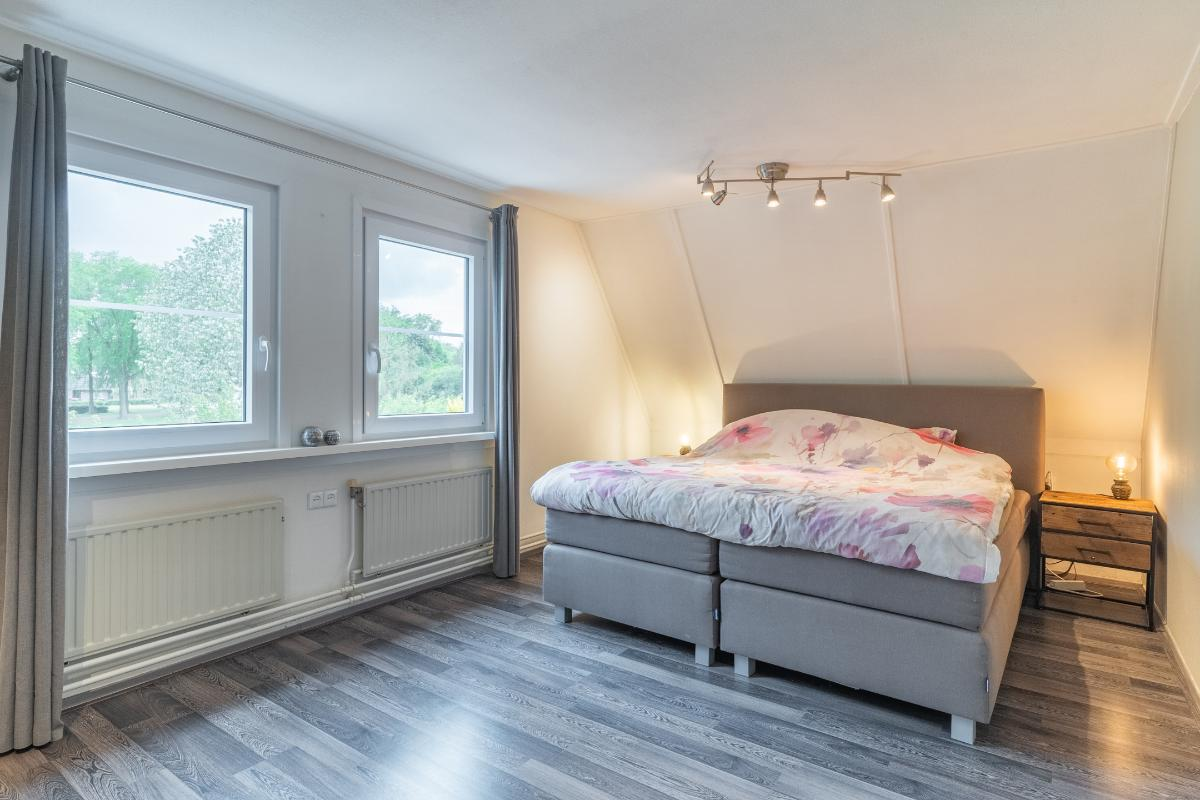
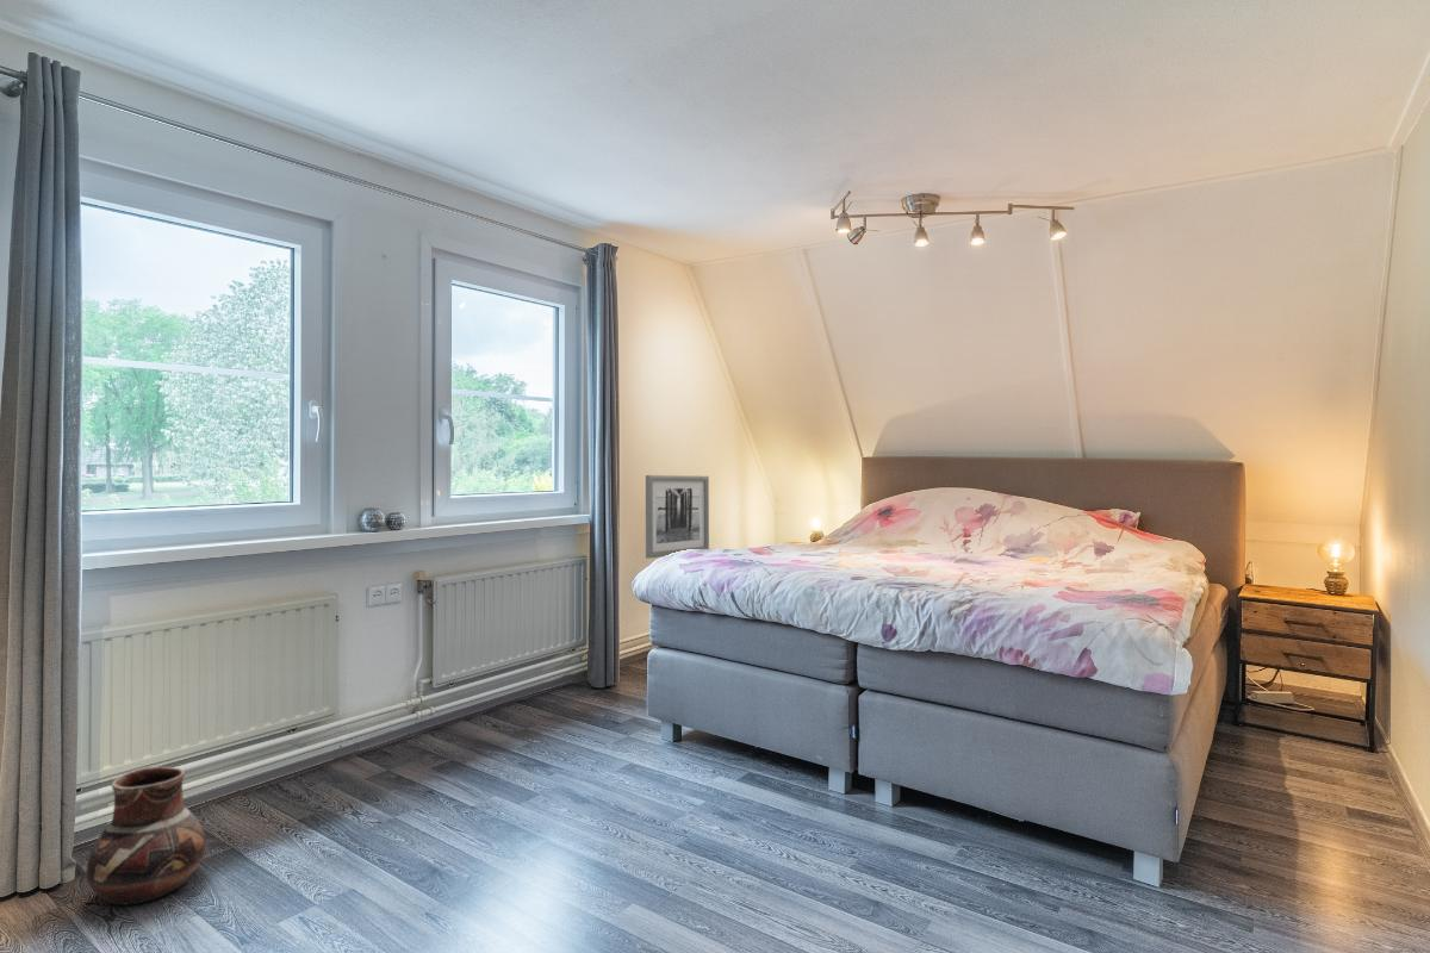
+ ceramic pot (148, 831)
+ wall art (678, 515)
